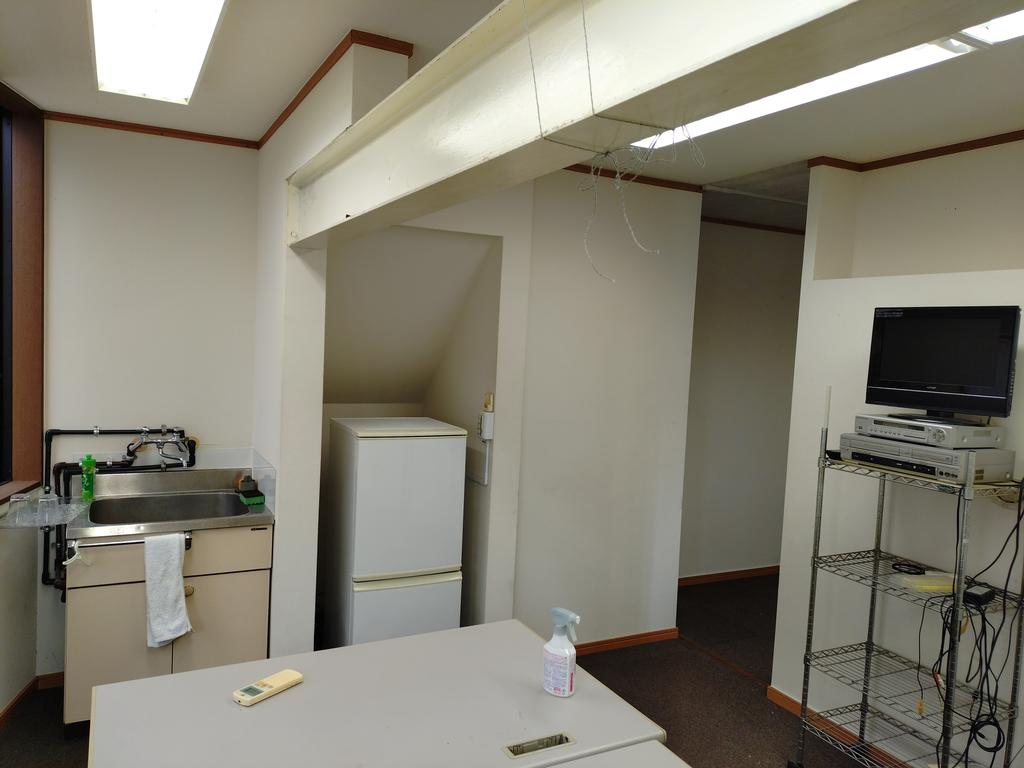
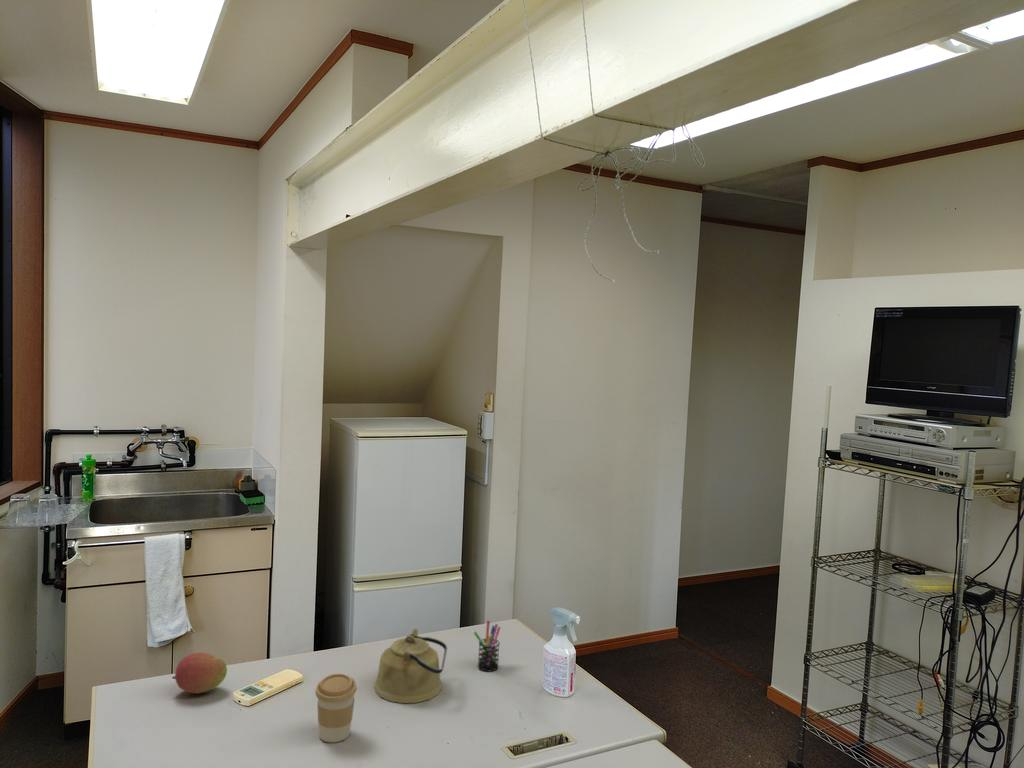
+ coffee cup (335, 707)
+ fruit (199, 672)
+ pen holder (486, 645)
+ kettle (411, 657)
